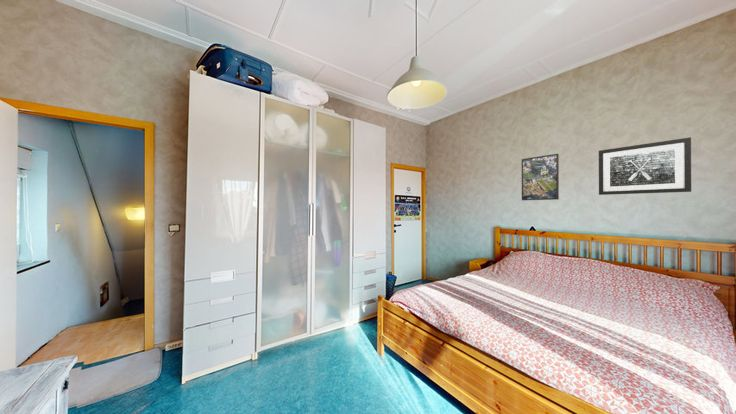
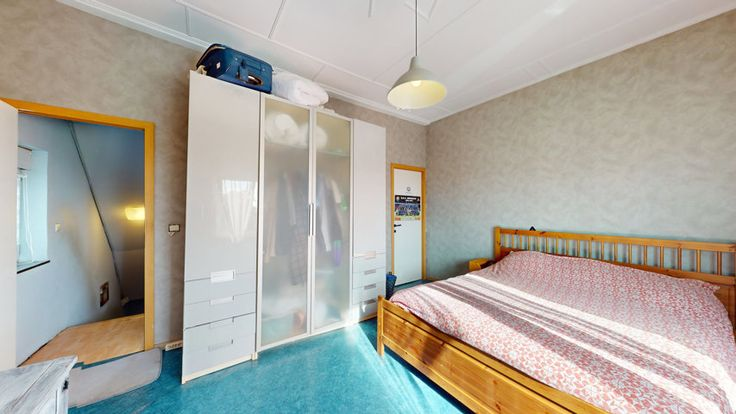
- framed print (539, 178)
- wall art (640, 169)
